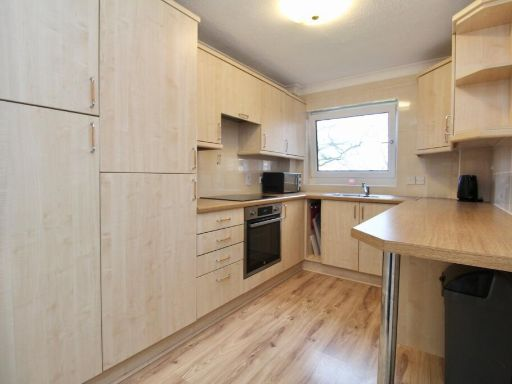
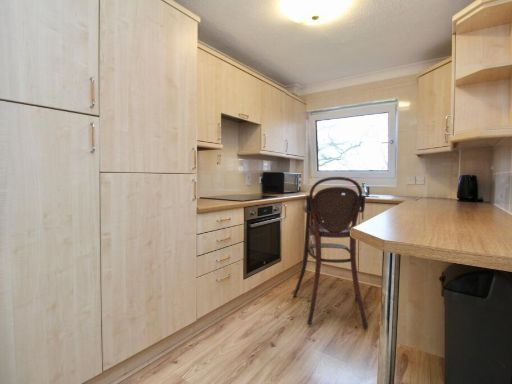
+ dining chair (331, 243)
